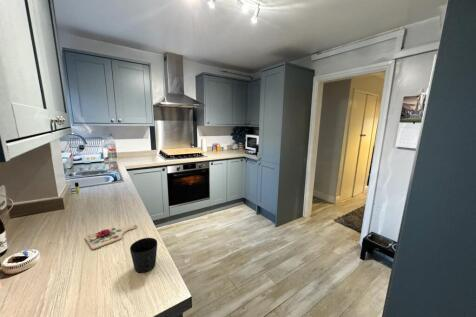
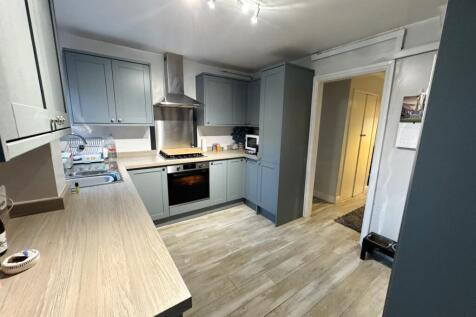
- cutting board (114, 232)
- cup (145, 257)
